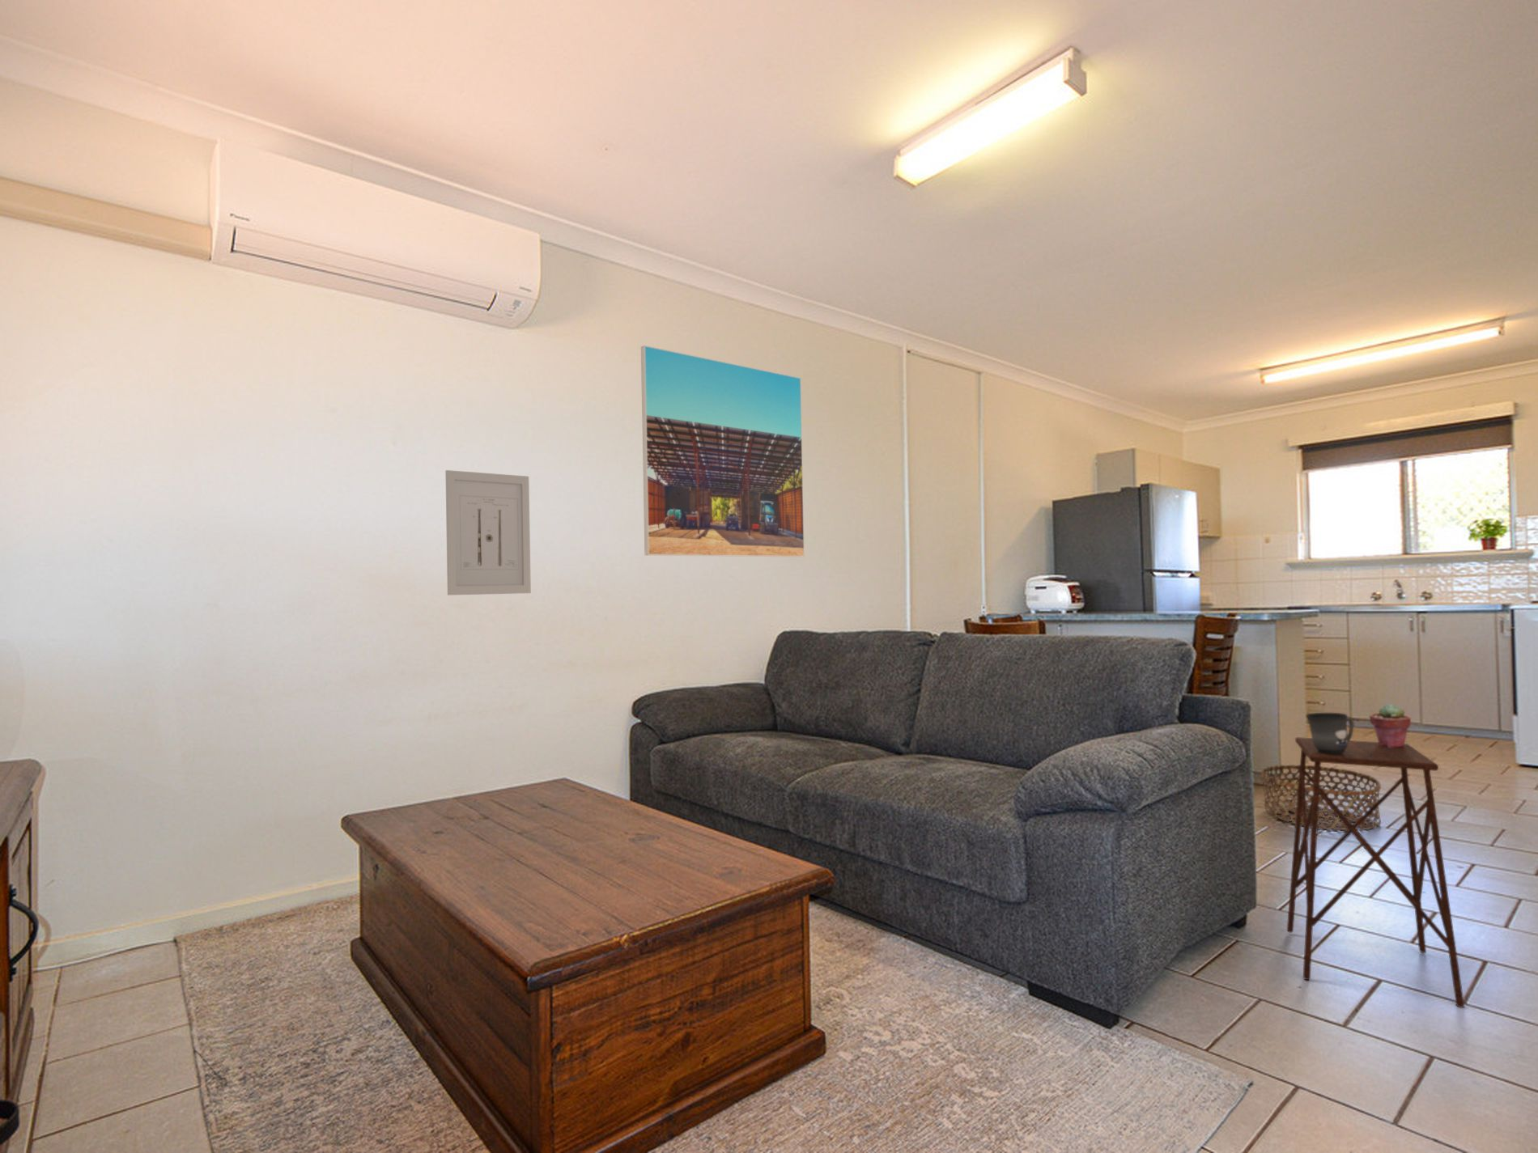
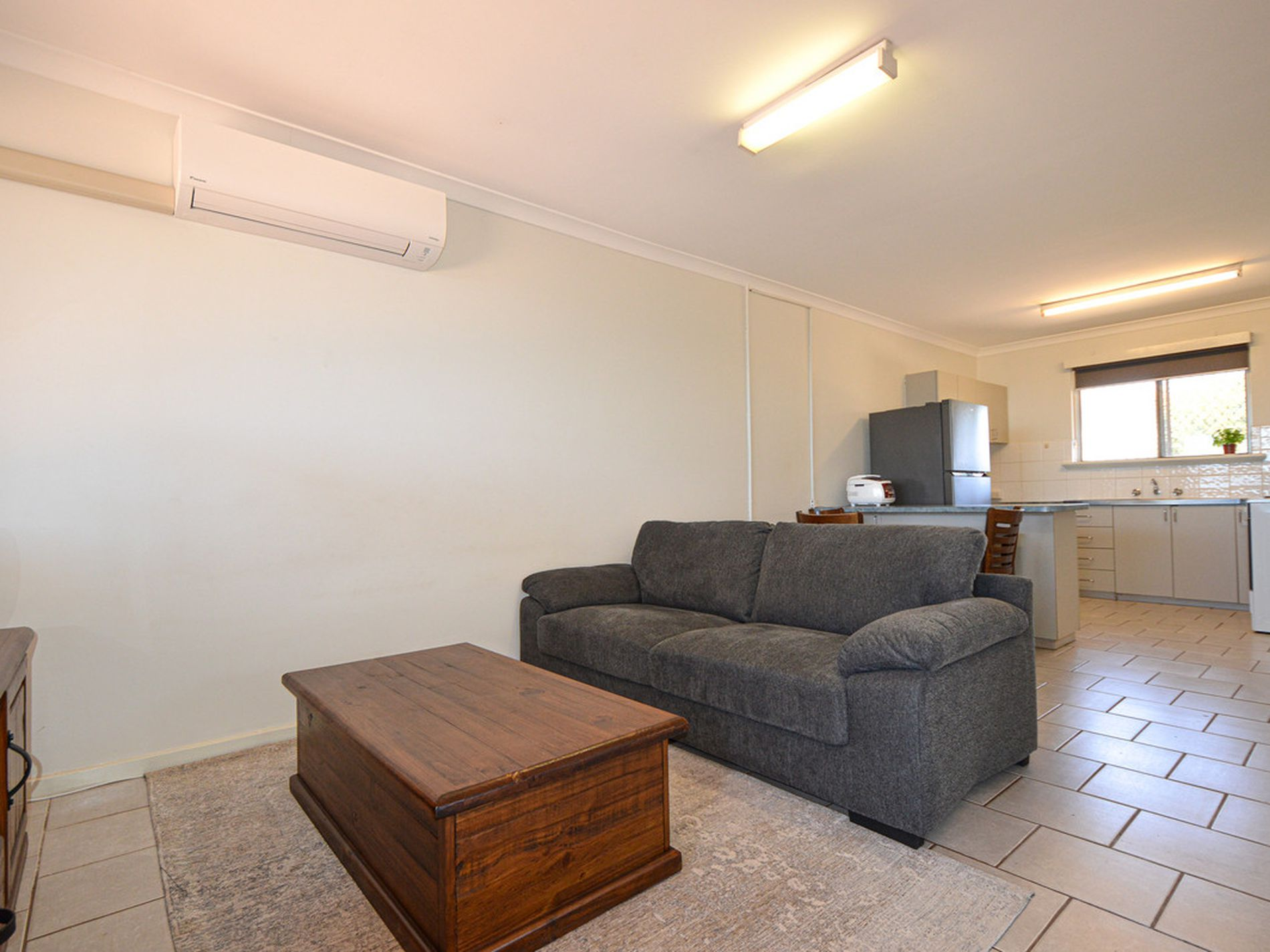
- side table (1367, 861)
- mug (1336, 733)
- basket (1320, 797)
- potted succulent (1390, 723)
- wall art (489, 533)
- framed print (729, 459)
